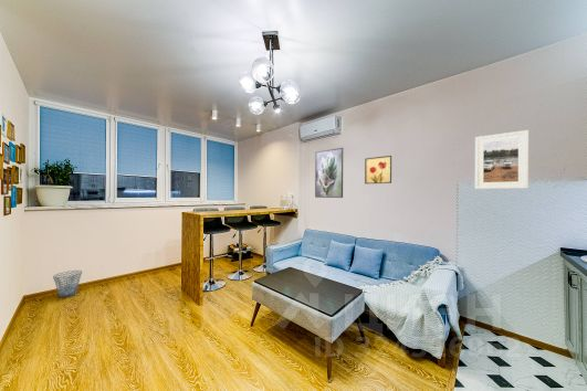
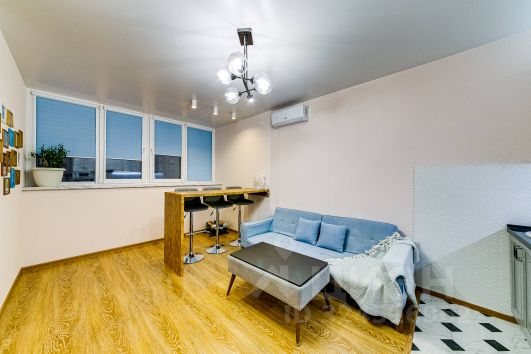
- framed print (500, 161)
- wall art (377, 170)
- waste basket (67, 284)
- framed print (328, 173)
